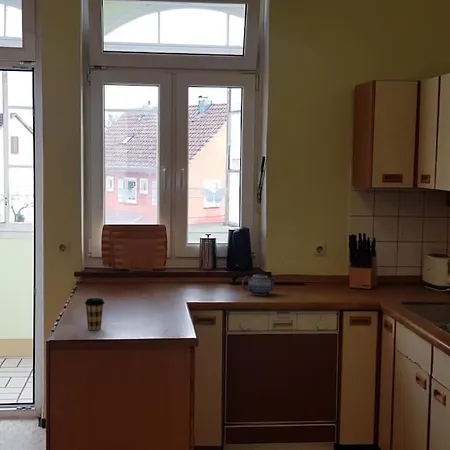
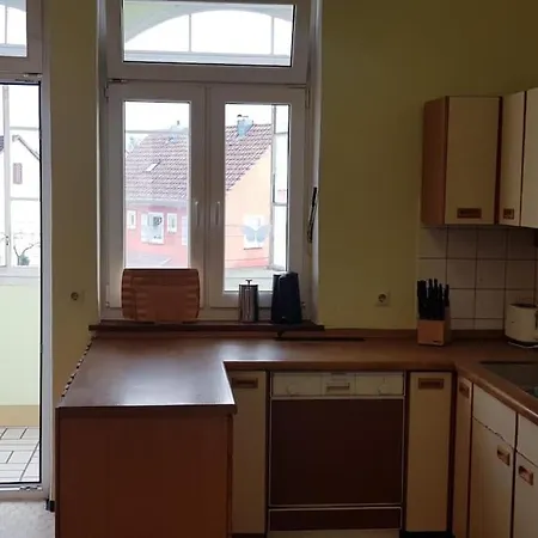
- coffee cup (94, 314)
- teapot (259, 282)
